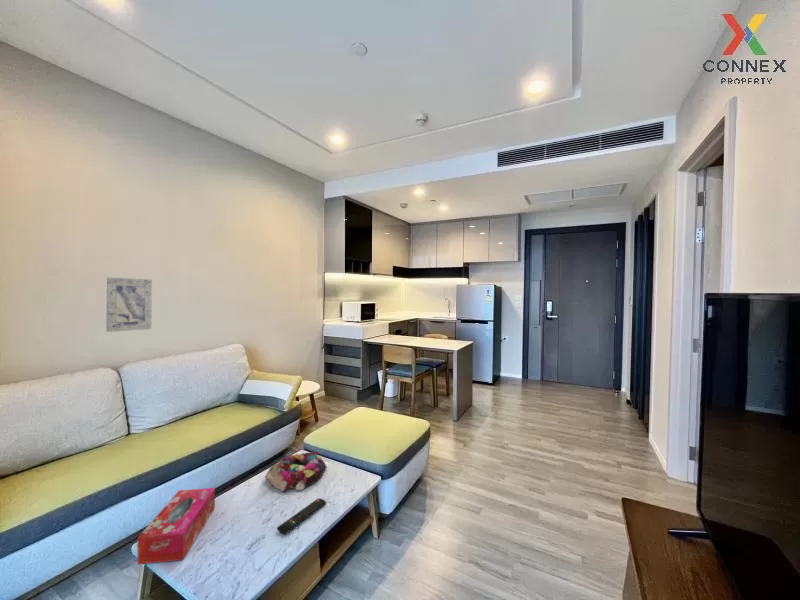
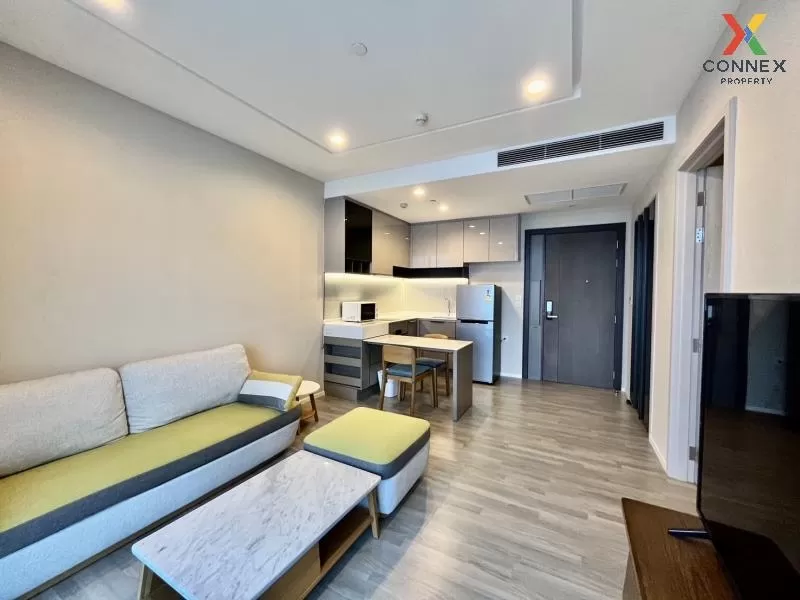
- tissue box (180, 521)
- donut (297, 467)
- remote control (303, 515)
- wall art (130, 304)
